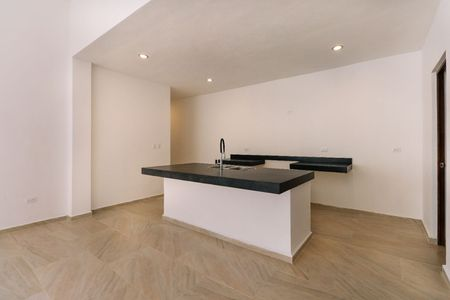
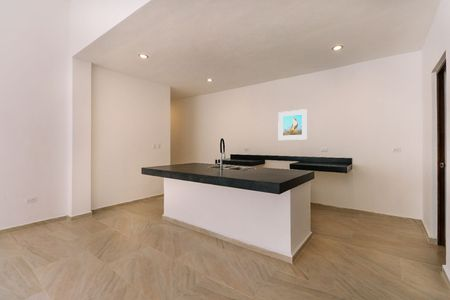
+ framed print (292, 125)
